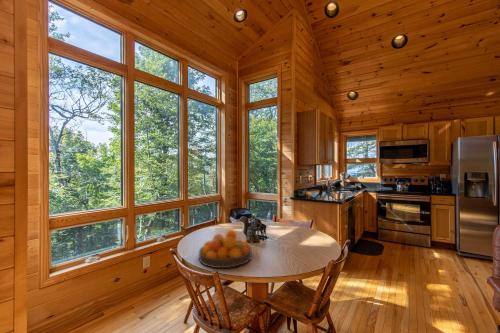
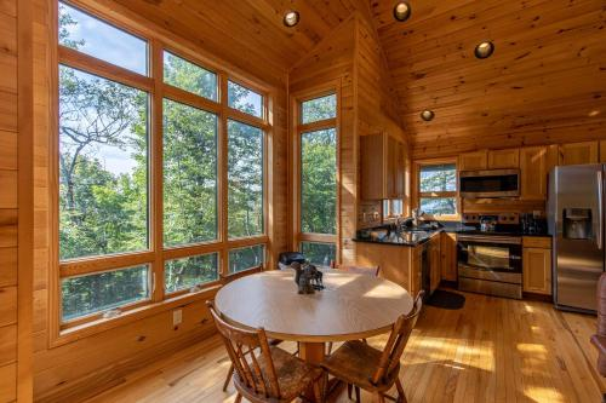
- fruit bowl (225, 245)
